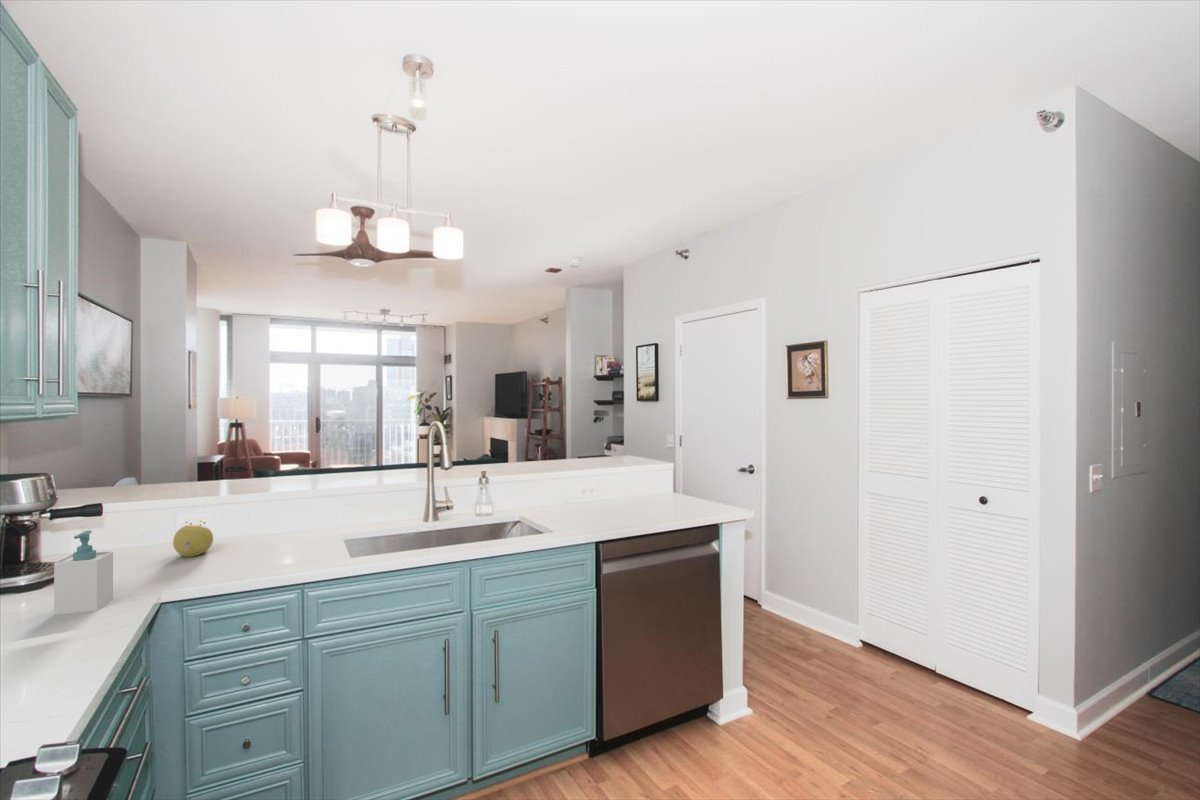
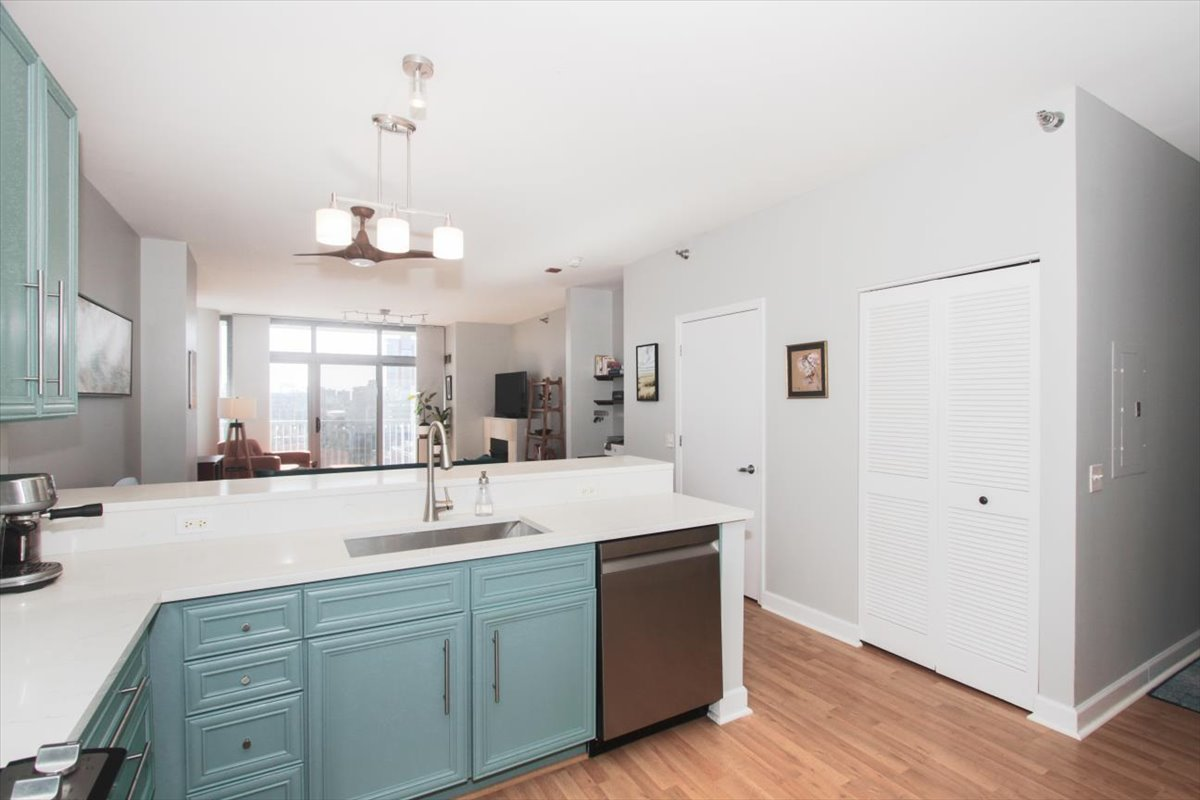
- fruit (193, 540)
- soap bottle (84, 570)
